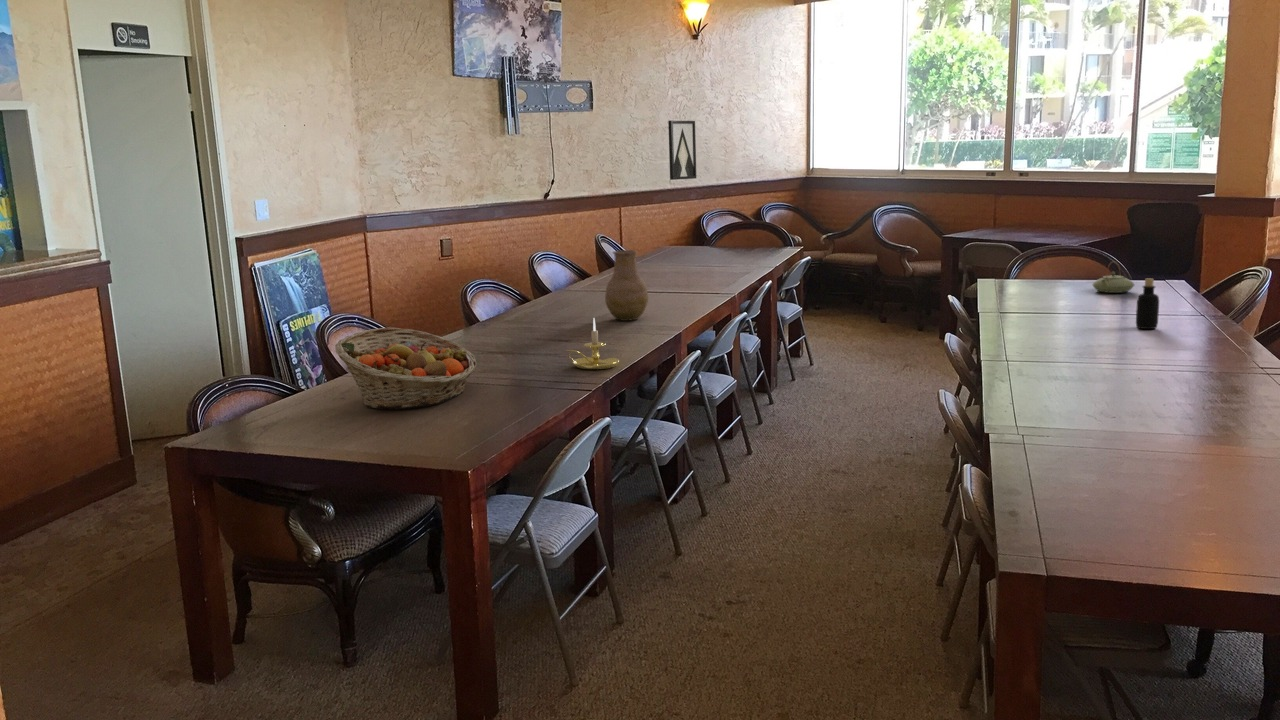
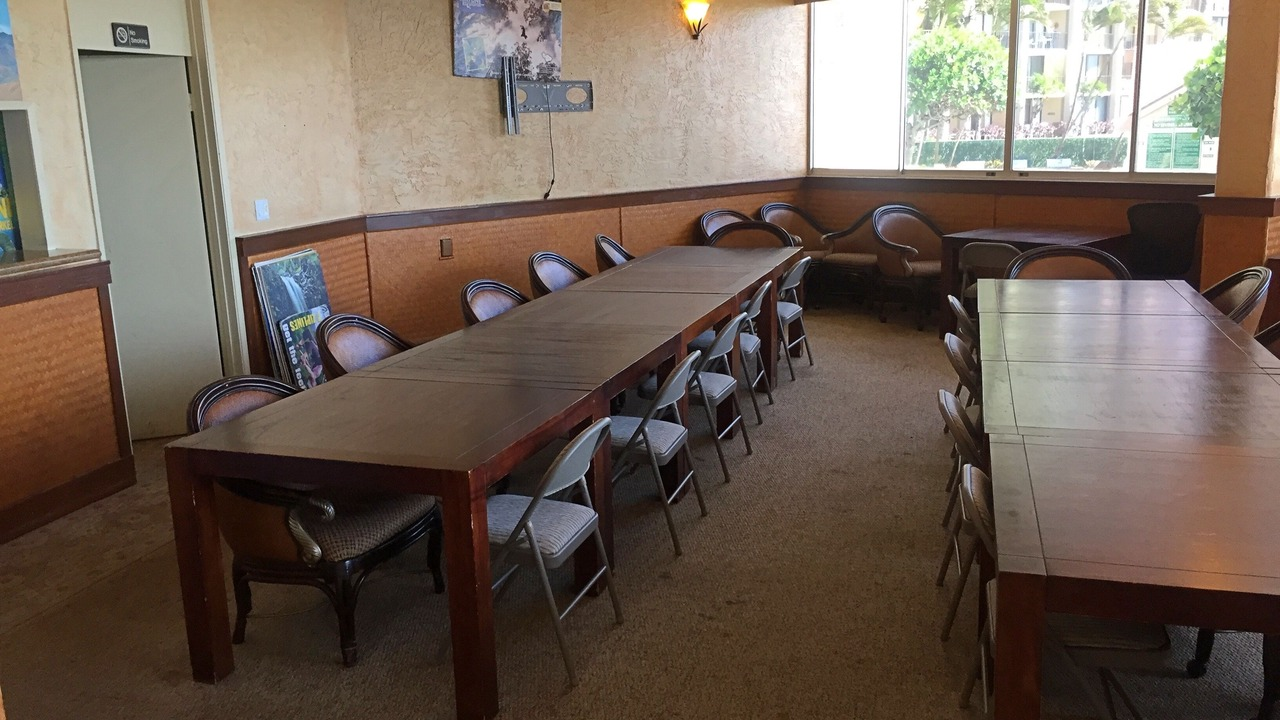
- bottle (1147, 303)
- candle holder (592, 341)
- fruit basket (408, 365)
- vase (626, 285)
- teapot (1112, 276)
- wall art (682, 150)
